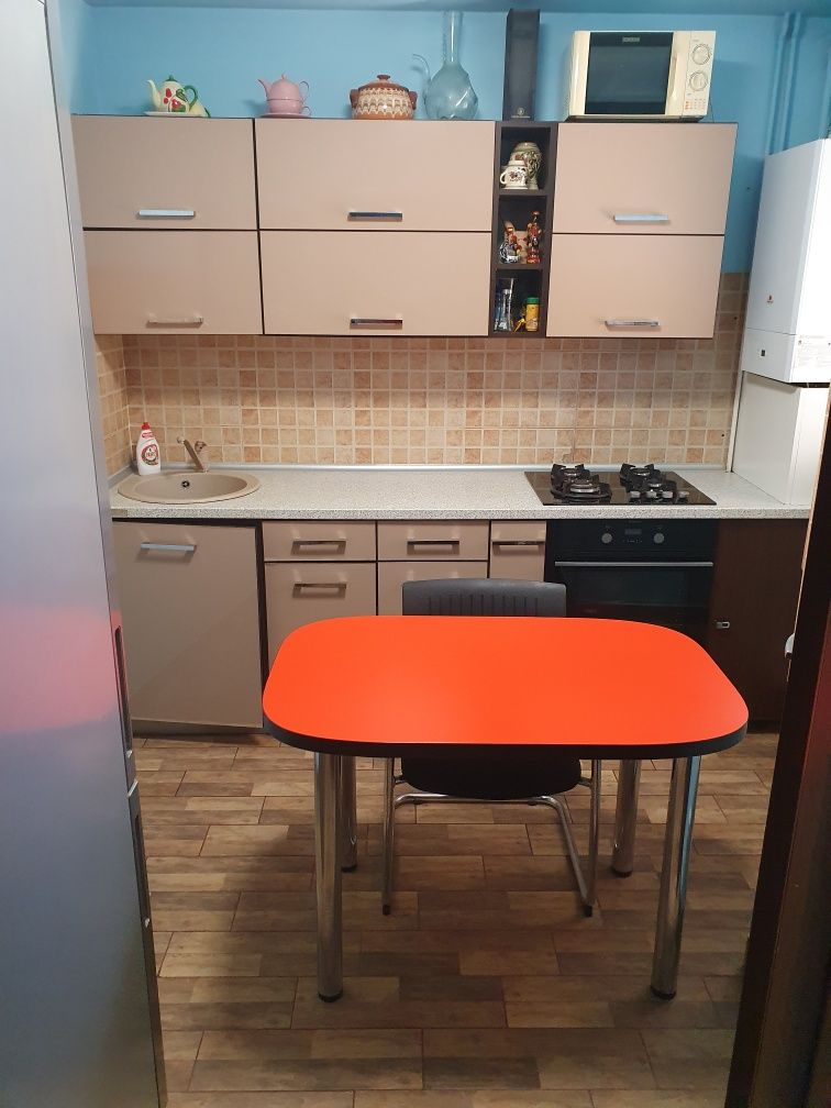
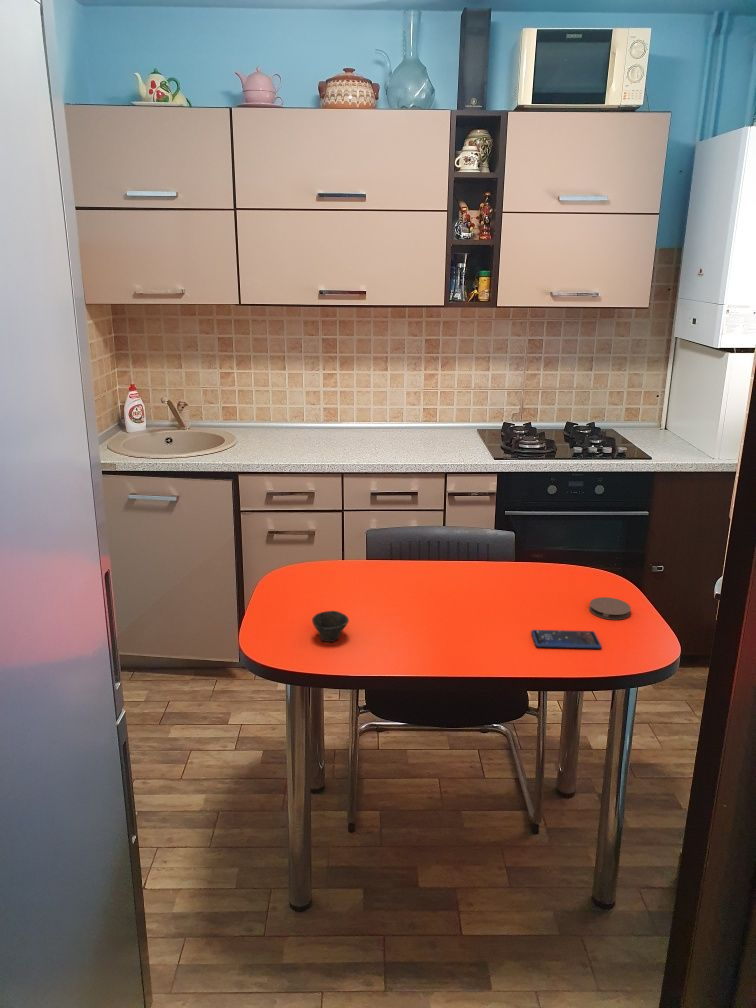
+ coaster (609, 608)
+ cup (331, 627)
+ smartphone (565, 638)
